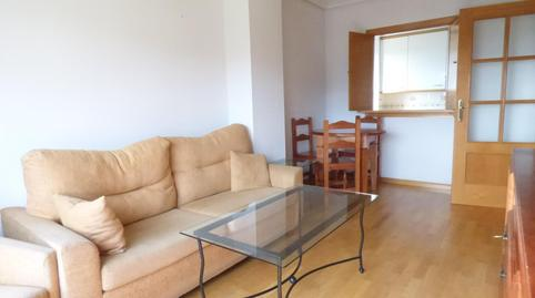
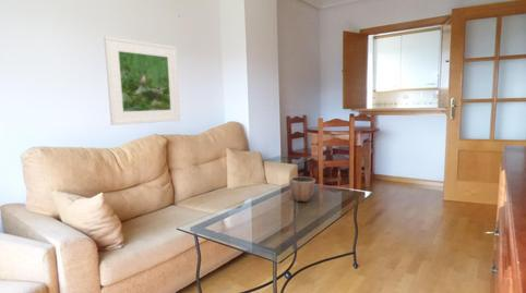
+ decorative bowl (302, 190)
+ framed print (145, 83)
